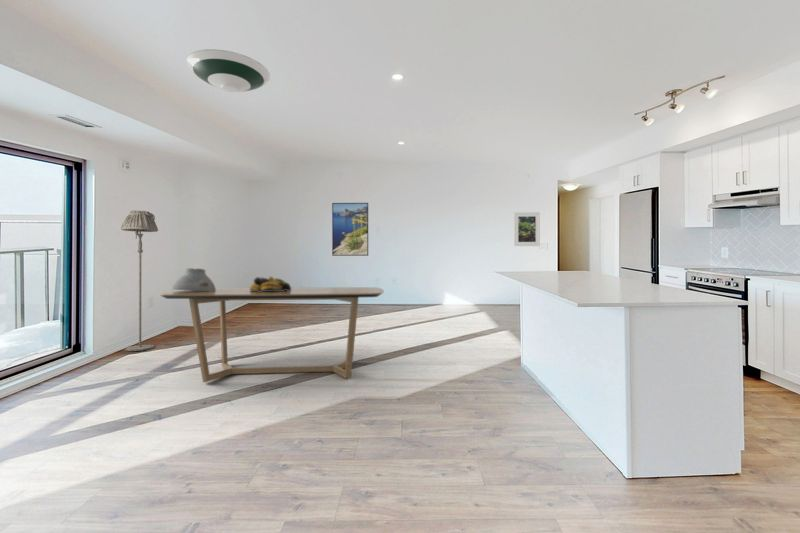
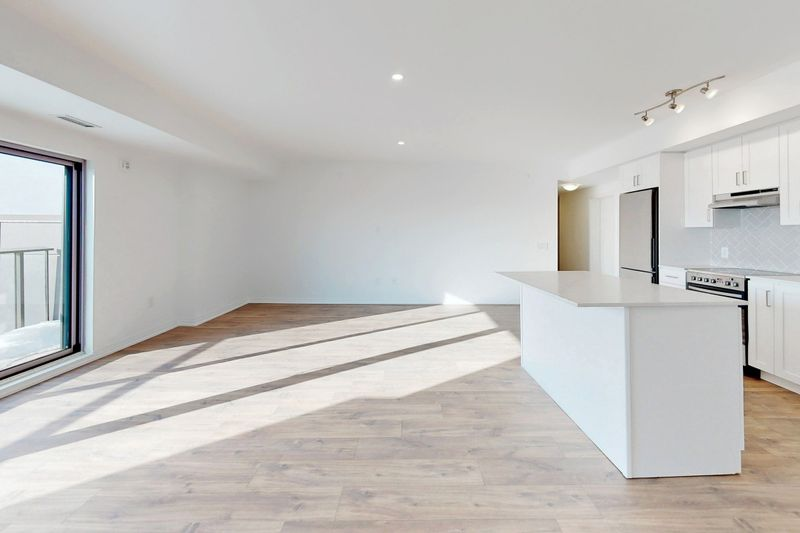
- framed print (526, 229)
- floor lamp (140, 279)
- dining table (283, 299)
- vase (194, 279)
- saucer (229, 79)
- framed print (350, 229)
- fruit bowl (270, 283)
